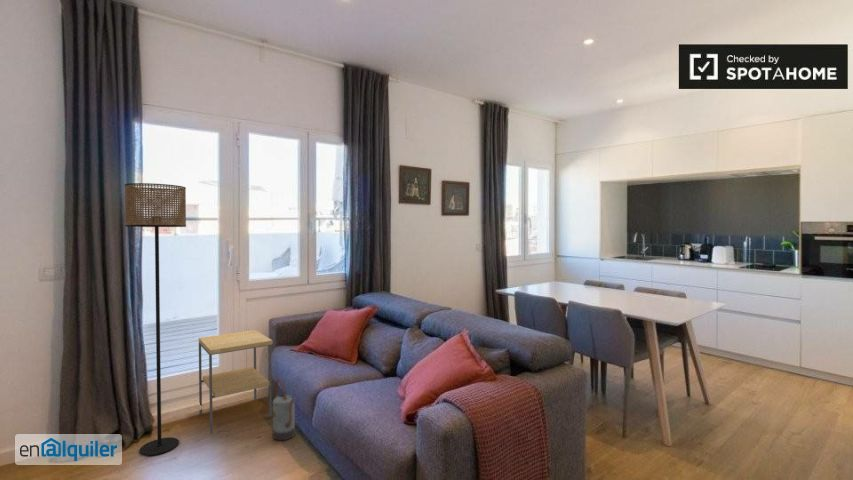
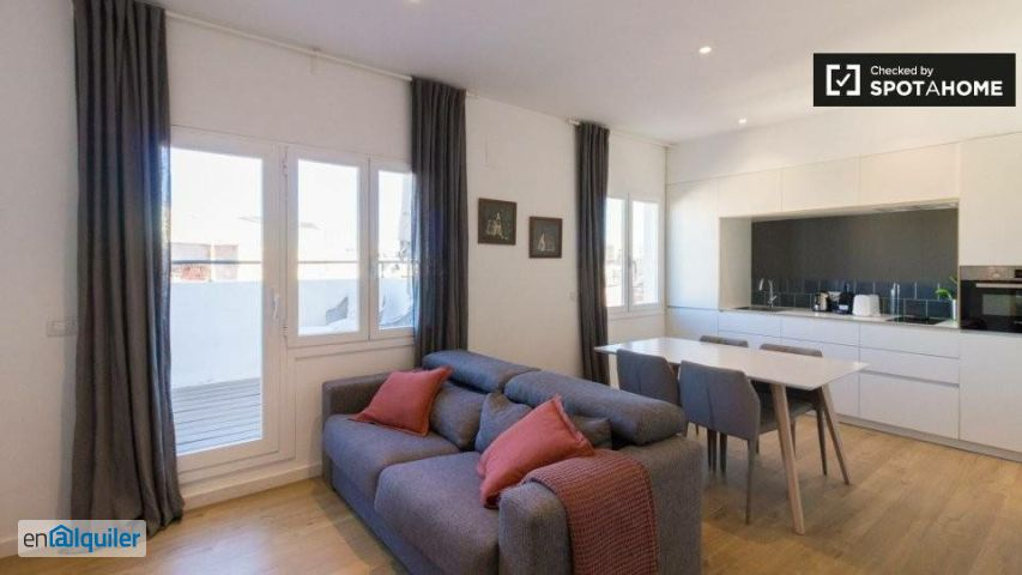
- side table (235, 377)
- watering can (283, 408)
- floor lamp (157, 317)
